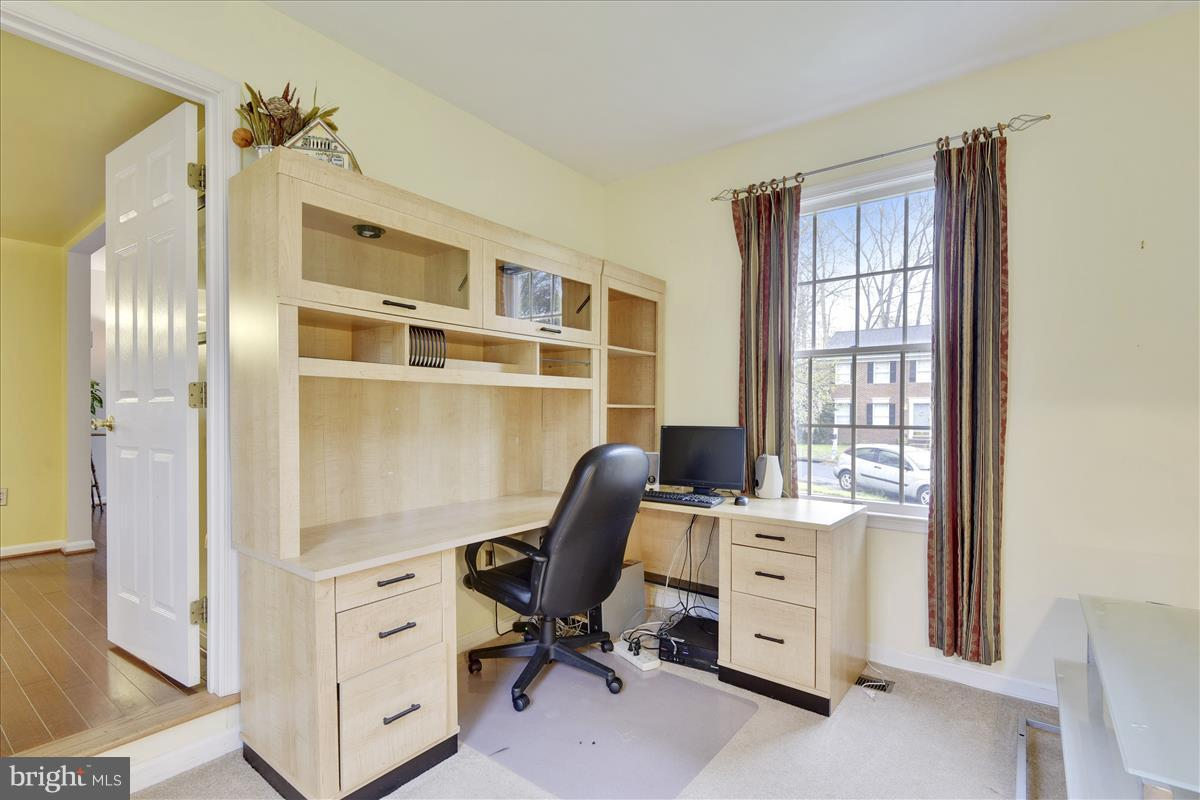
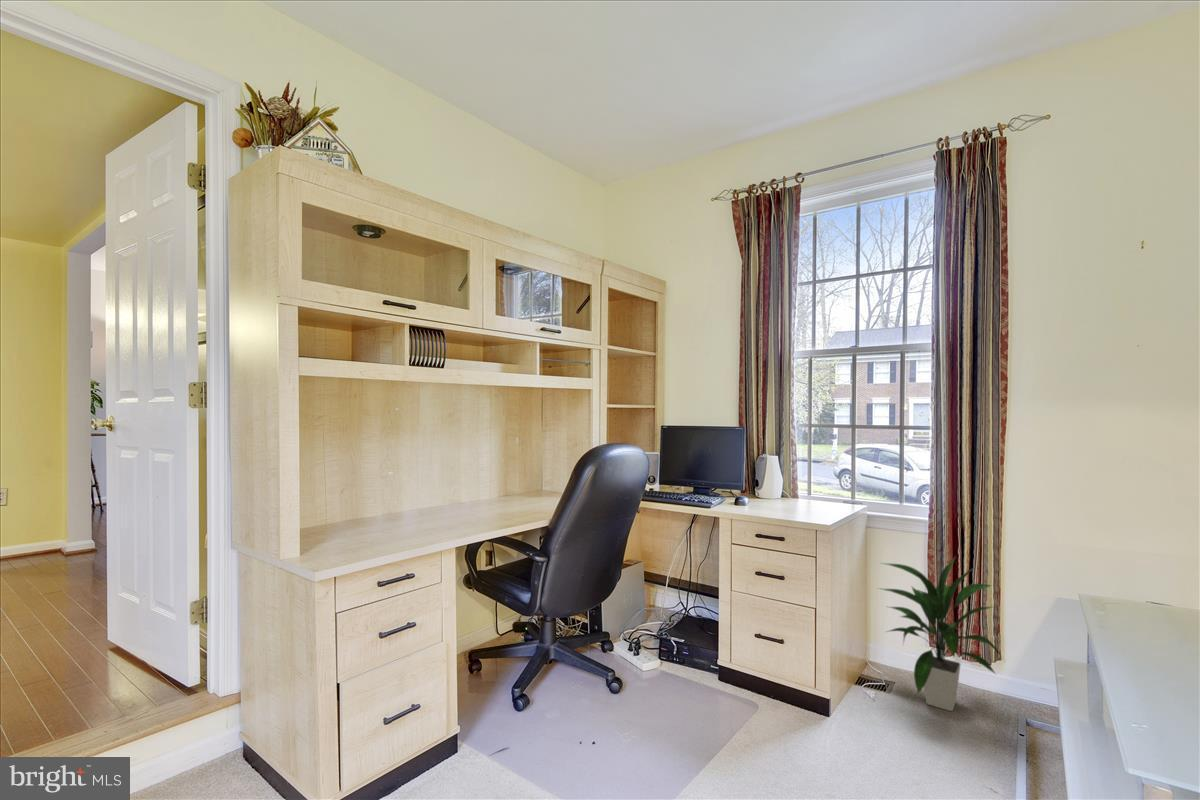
+ indoor plant (936, 630)
